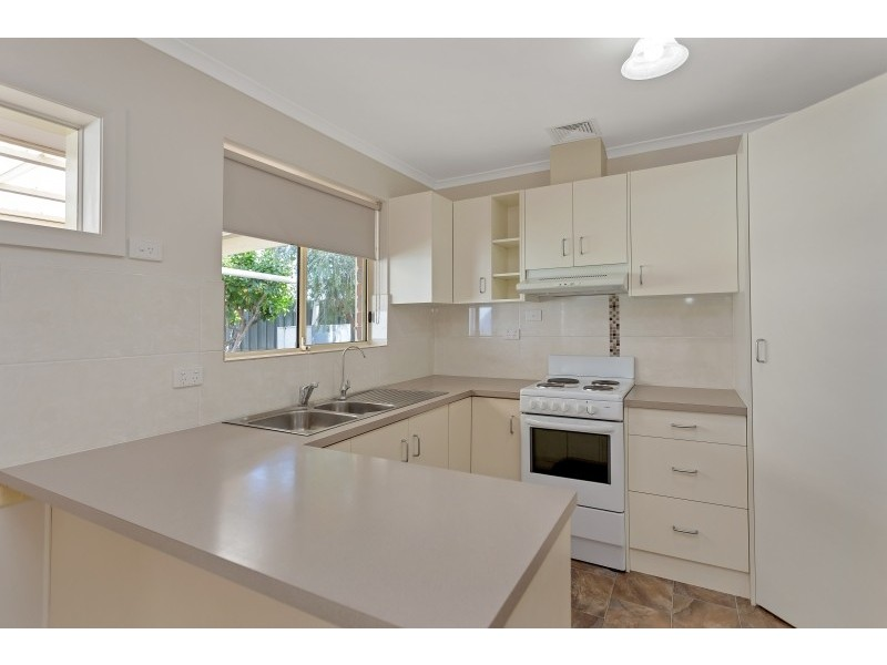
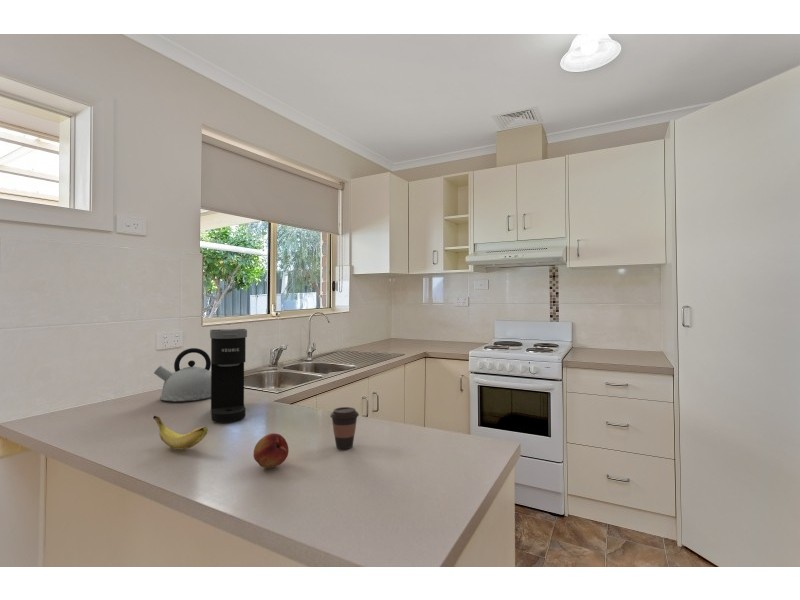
+ kettle (188, 371)
+ coffee maker (227, 370)
+ banana (180, 434)
+ fruit (270, 450)
+ coffee cup (344, 428)
